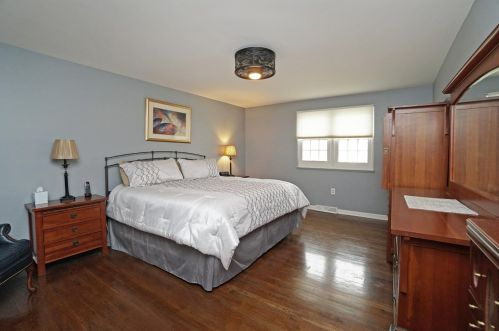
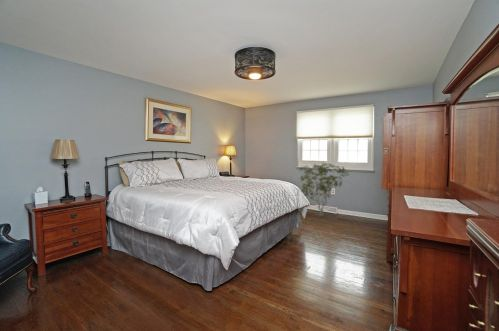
+ shrub (322, 189)
